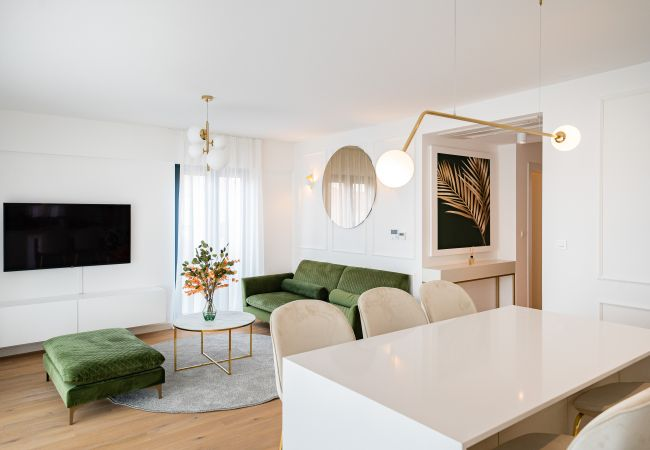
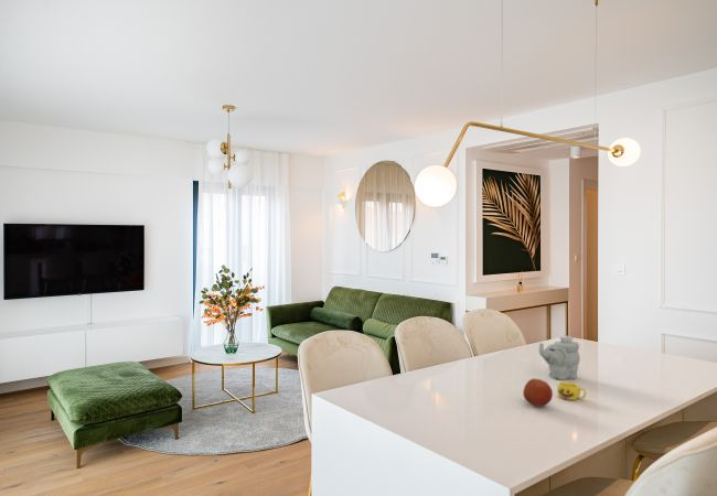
+ fruit (537, 391)
+ teapot (558, 356)
+ cup (571, 391)
